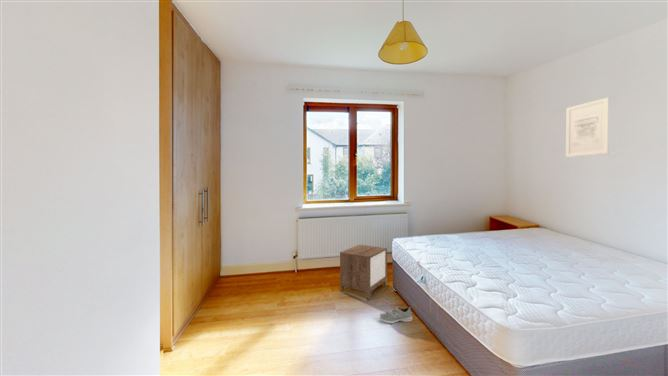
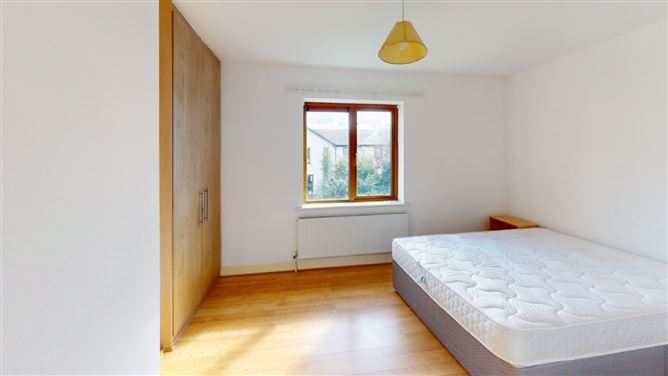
- sneaker (395, 313)
- wall art (586, 129)
- nightstand (363, 268)
